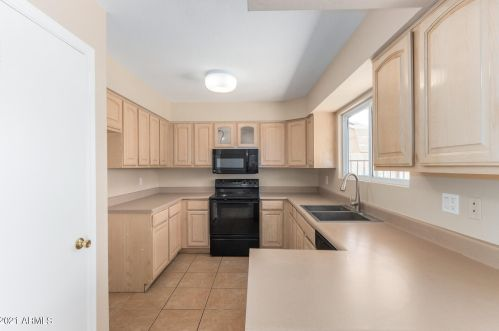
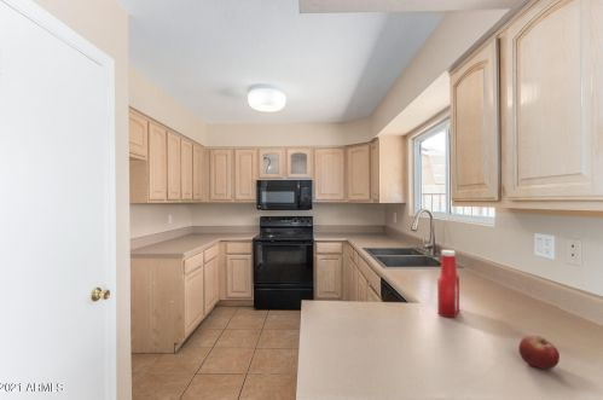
+ soap bottle (448, 280)
+ fruit (538, 352)
